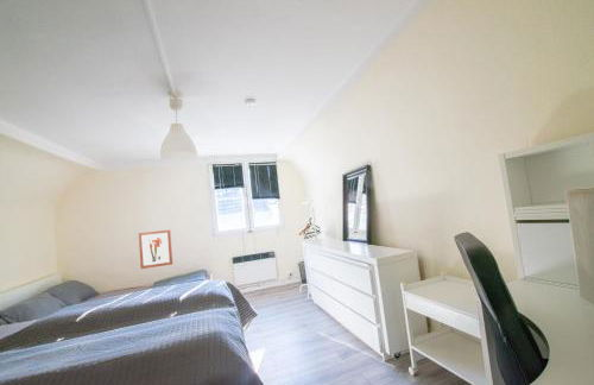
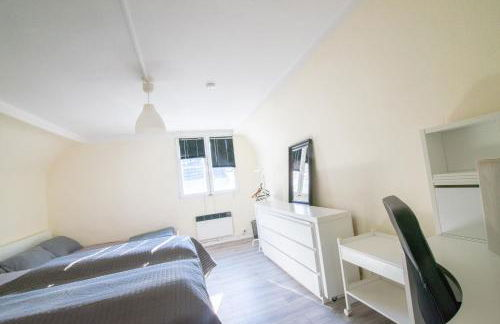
- wall art (156, 248)
